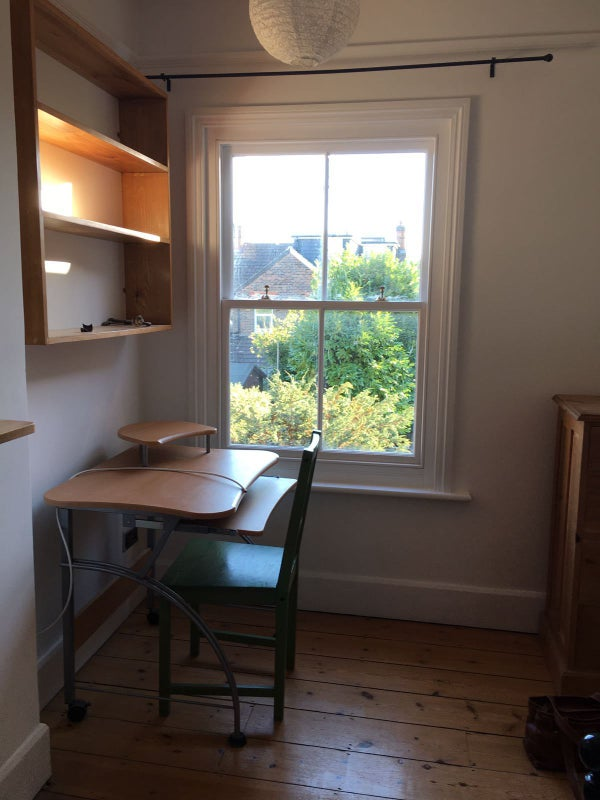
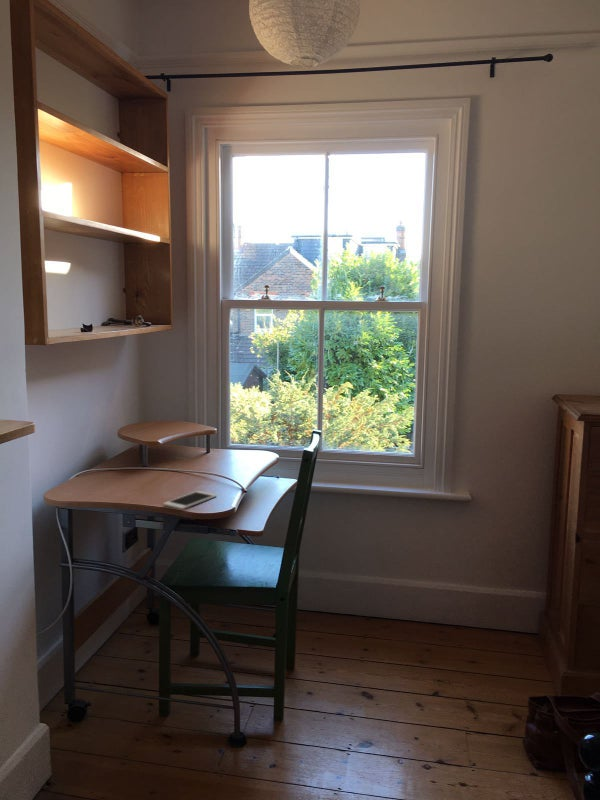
+ cell phone (190, 499)
